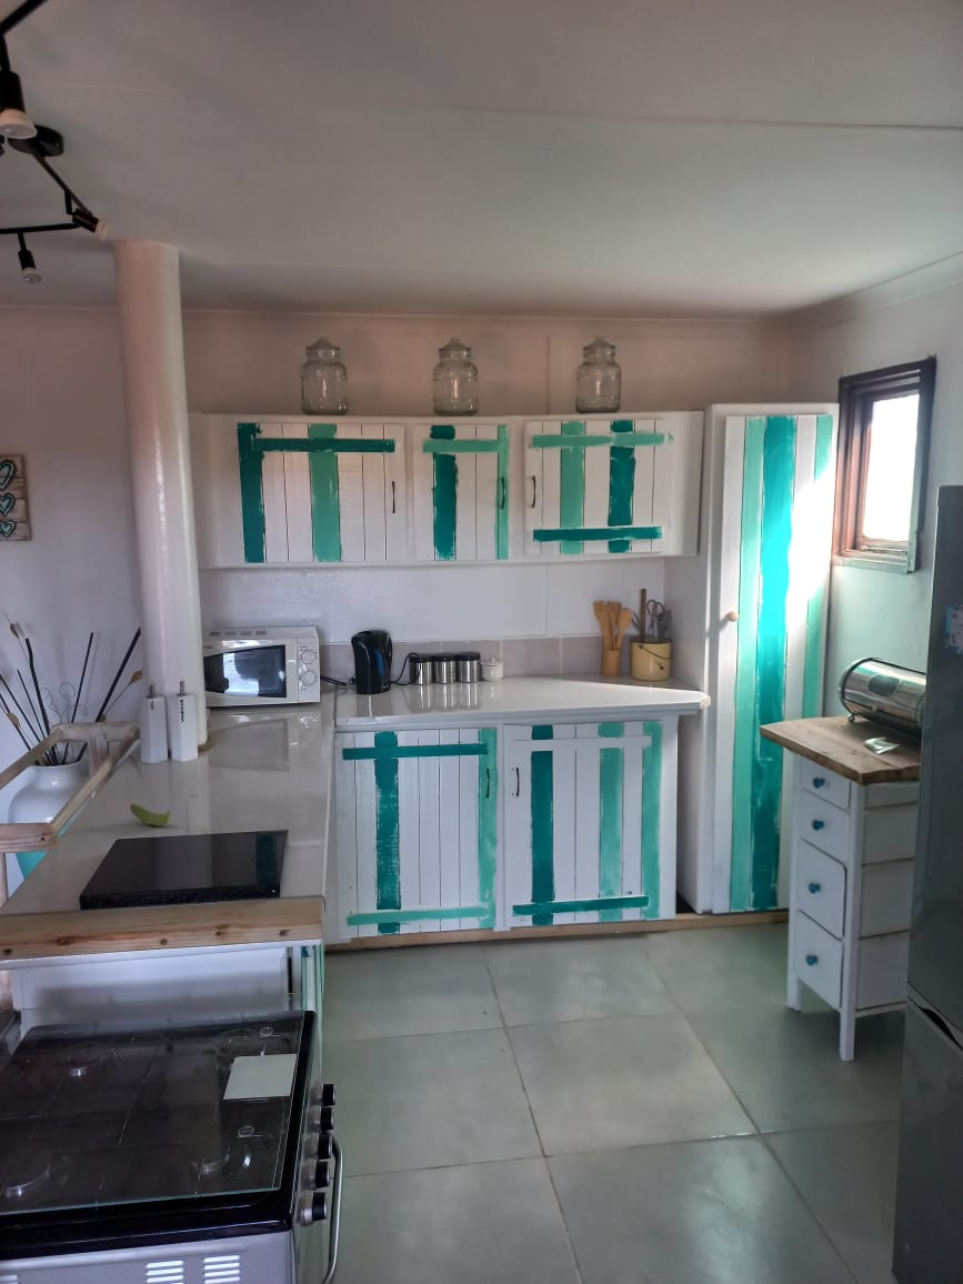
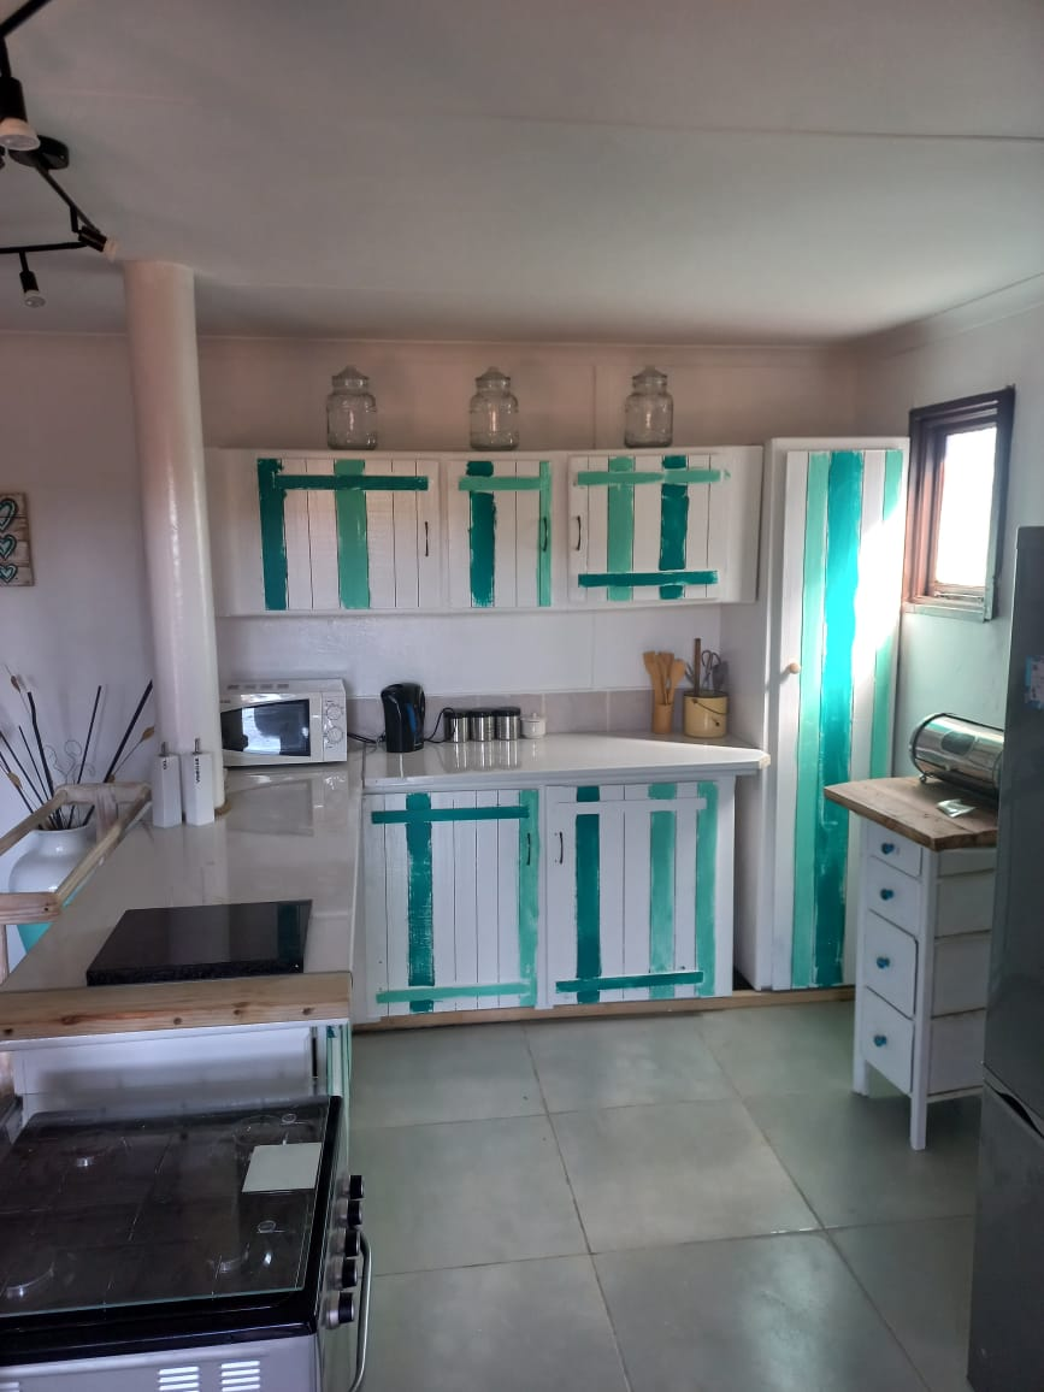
- banana (148, 815)
